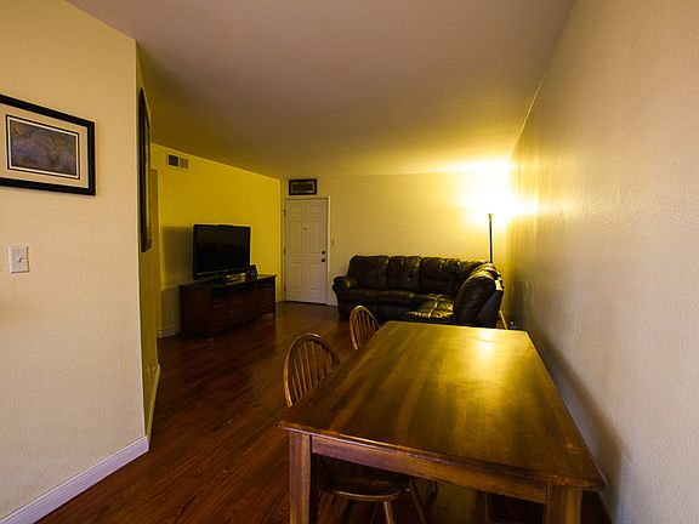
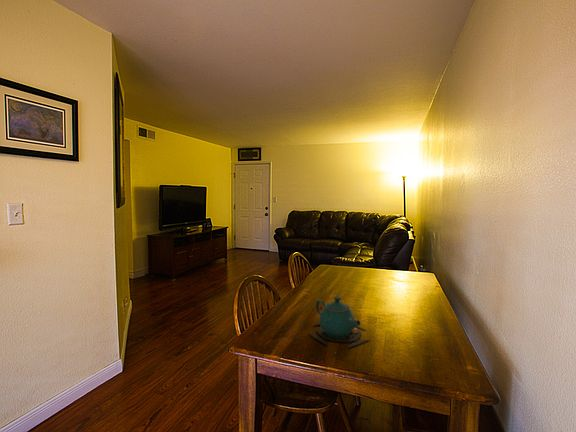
+ teapot (337, 314)
